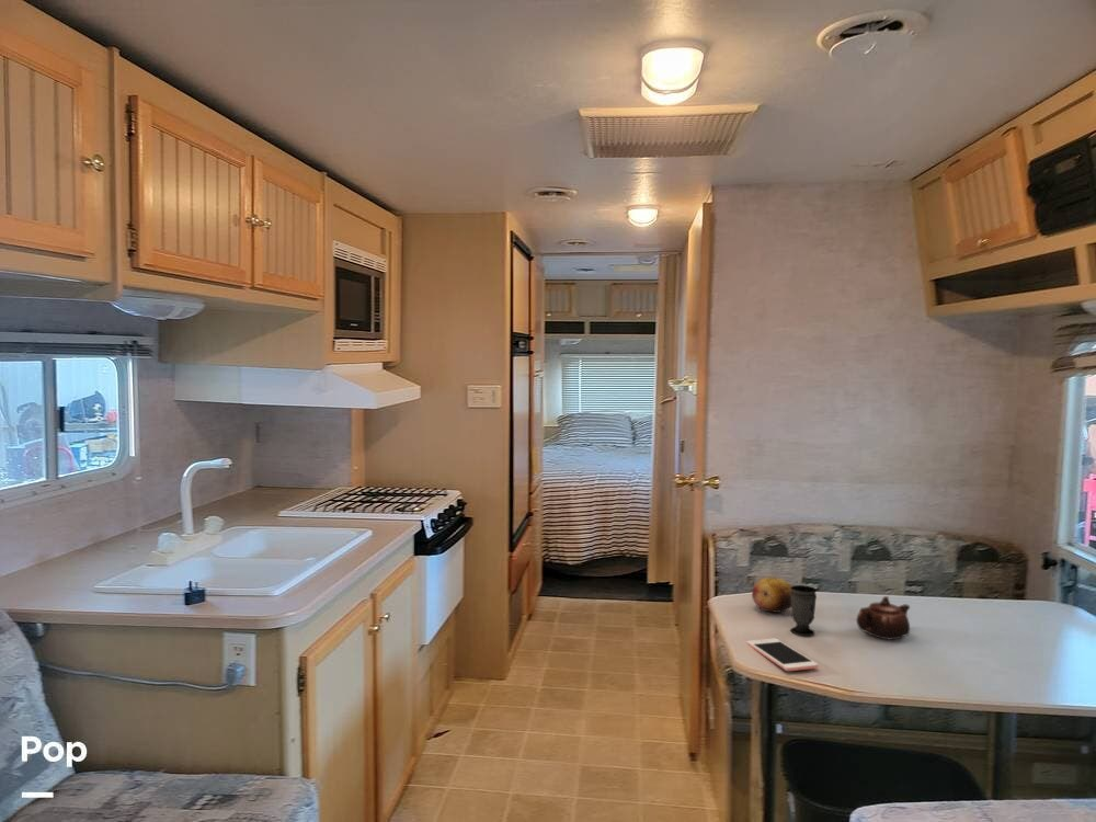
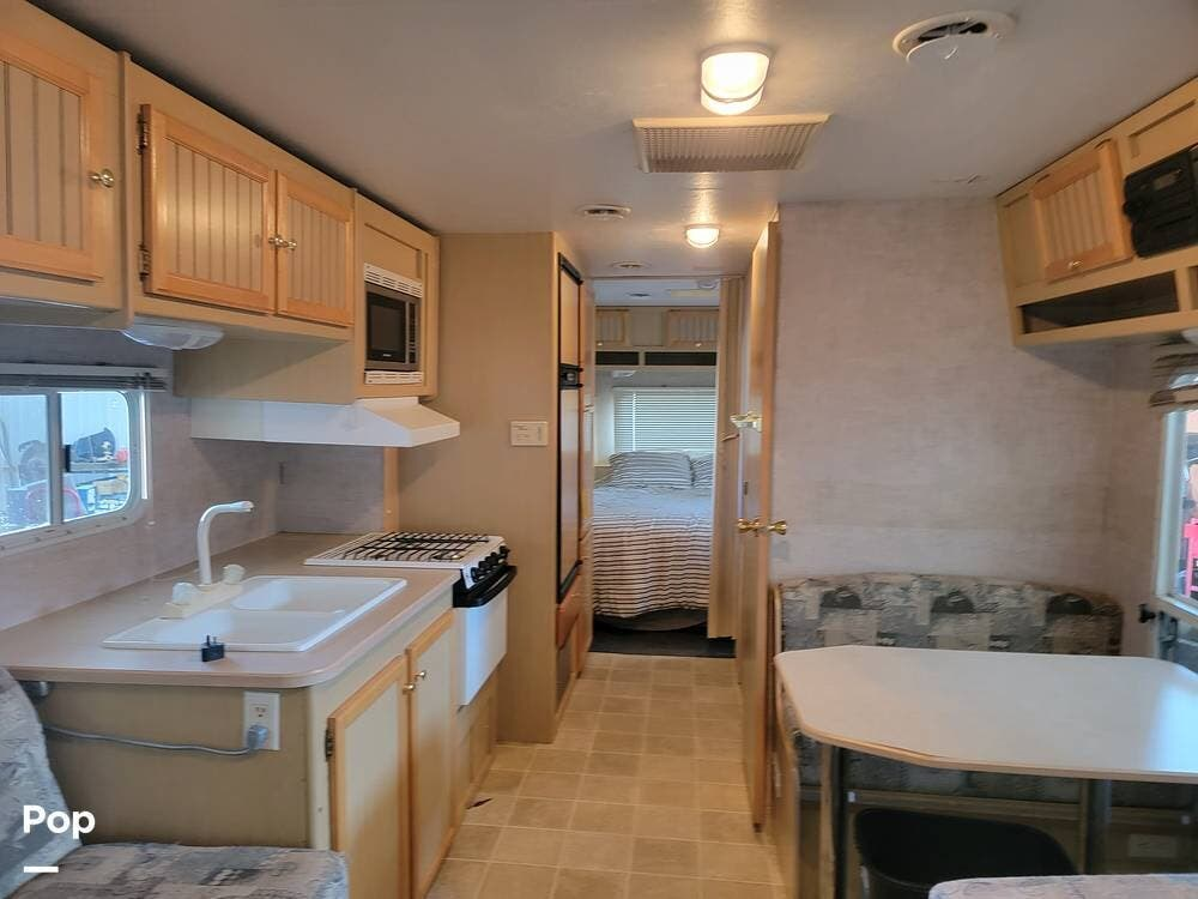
- cup (802, 609)
- teapot (882, 615)
- cell phone (780, 653)
- fruit (774, 594)
